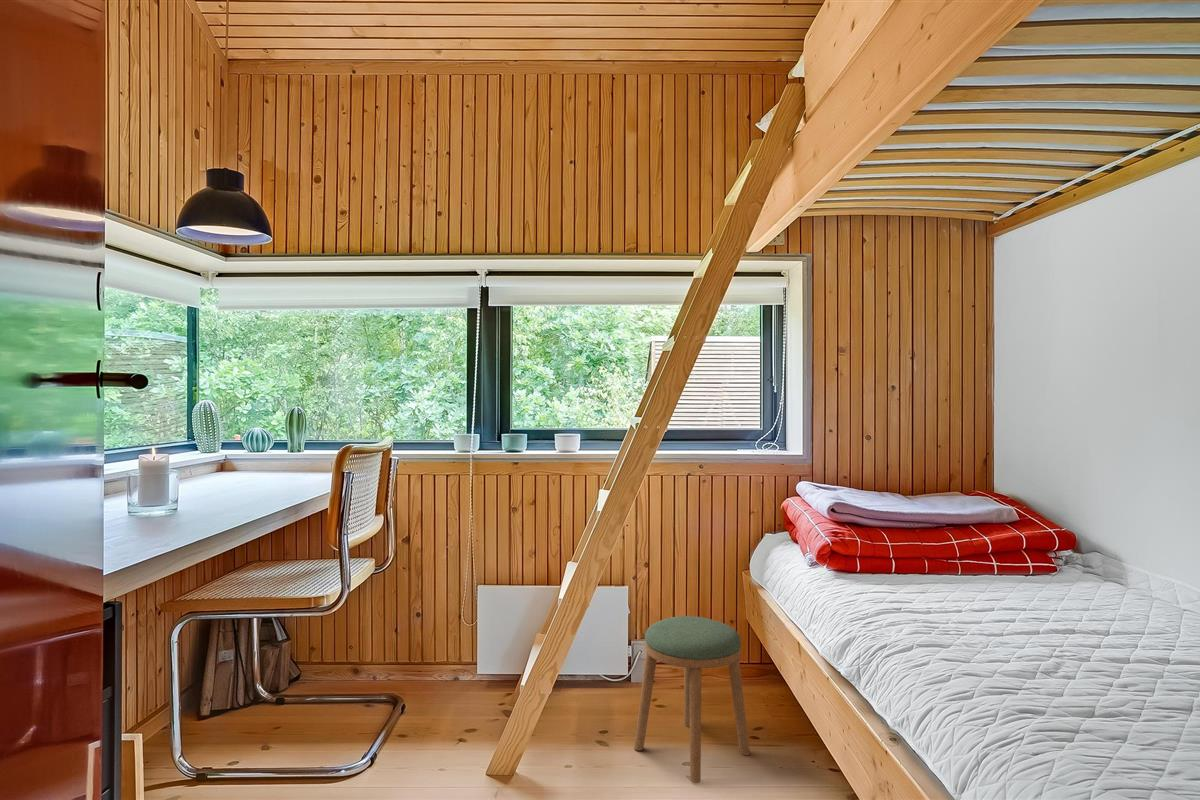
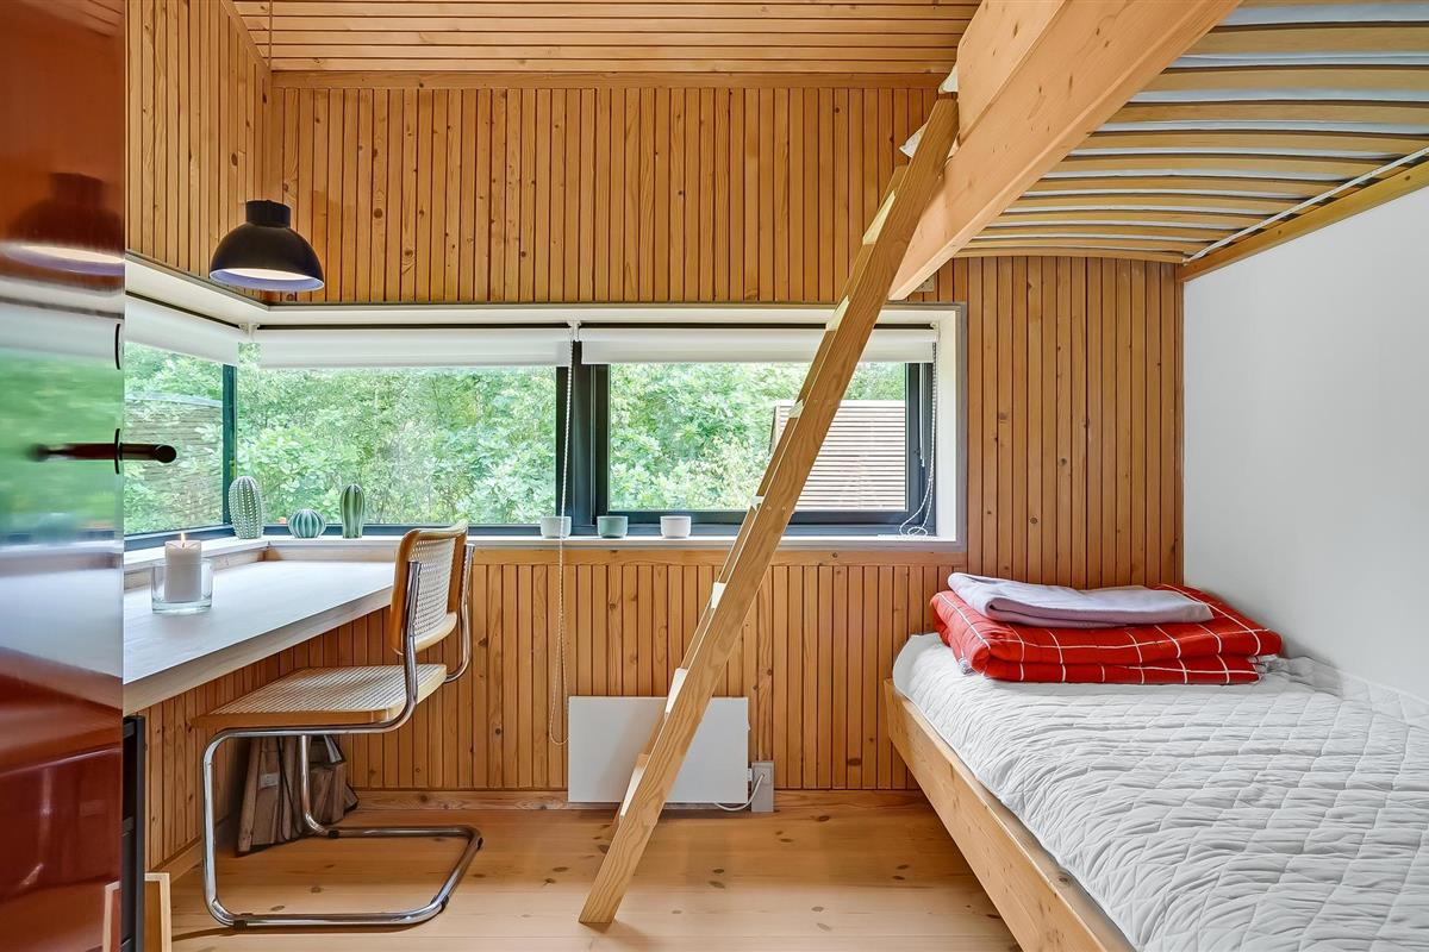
- stool (692, 688)
